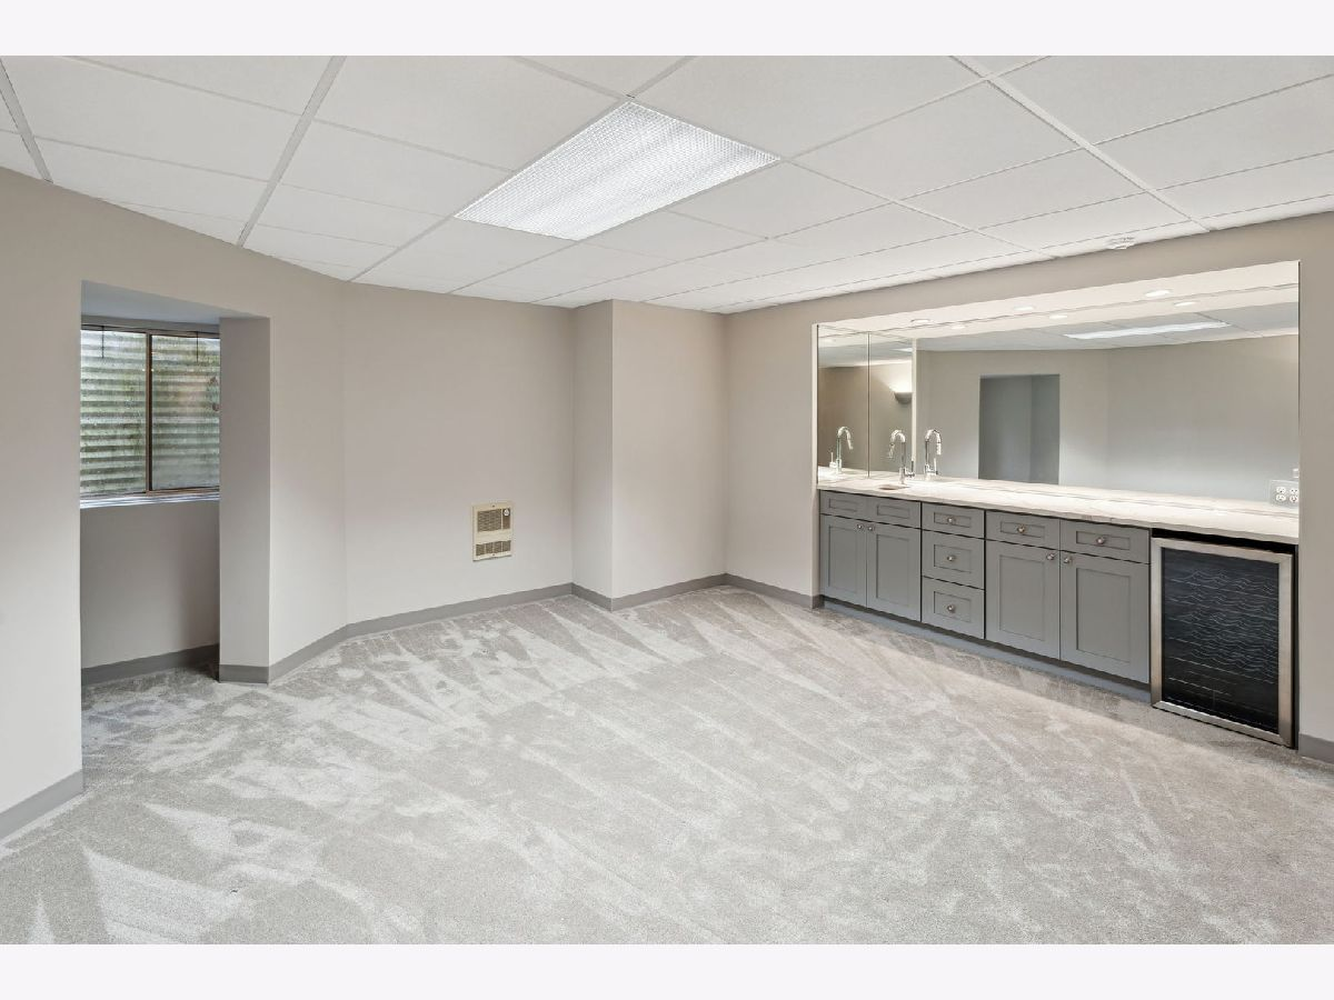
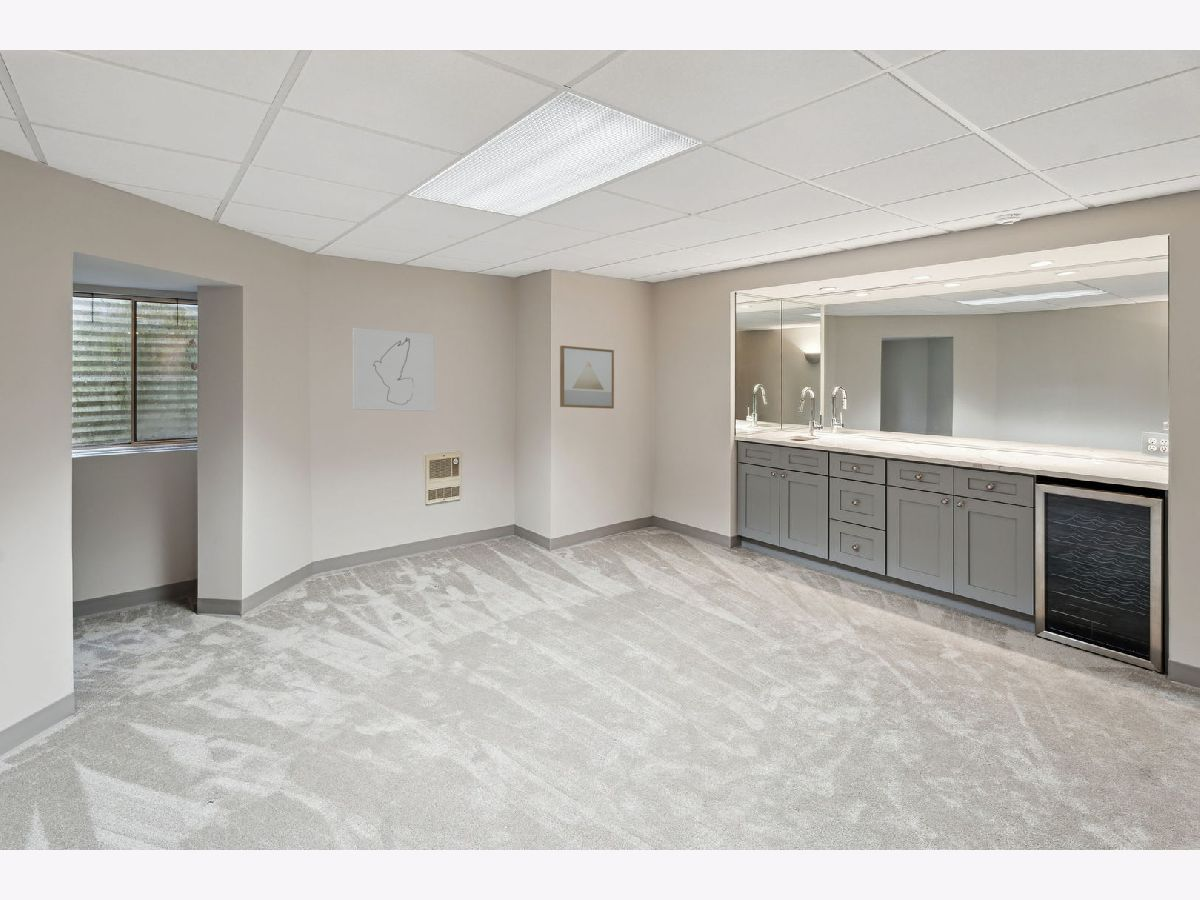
+ wall art (587, 377)
+ wall art (394, 370)
